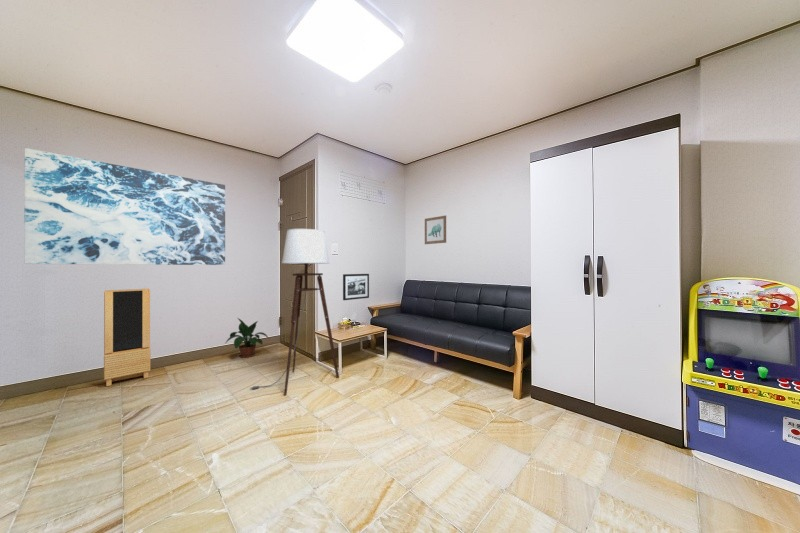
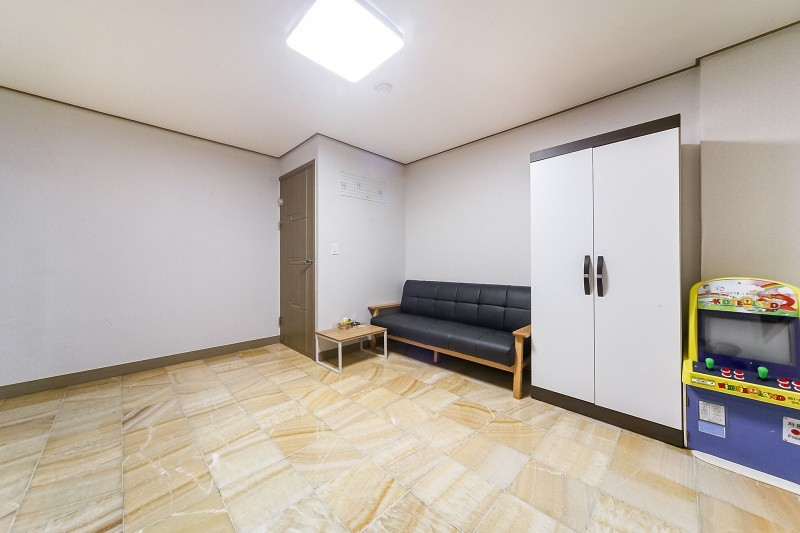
- storage cabinet (127, 334)
- wall art (435, 230)
- picture frame (356, 286)
- floor lamp (295, 306)
- wall art (143, 217)
- potted plant (246, 335)
